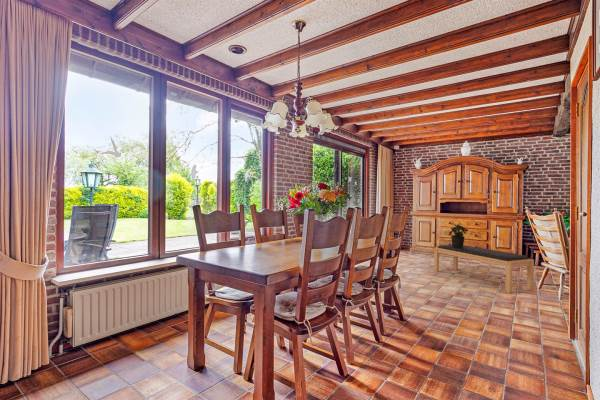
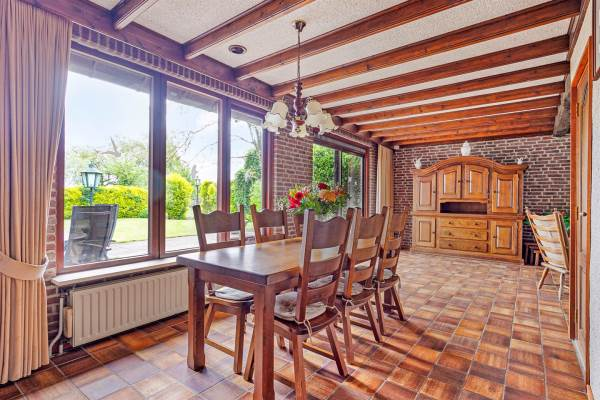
- potted plant (458, 234)
- bench (478, 260)
